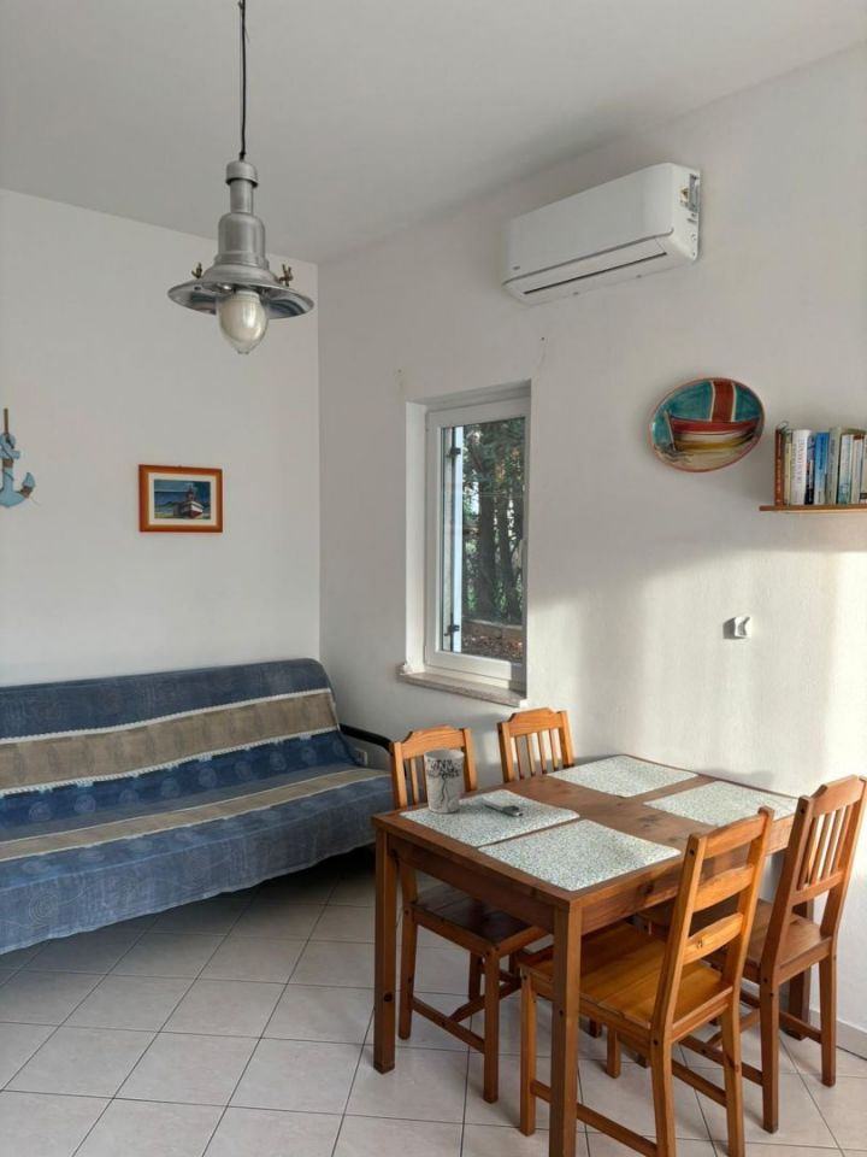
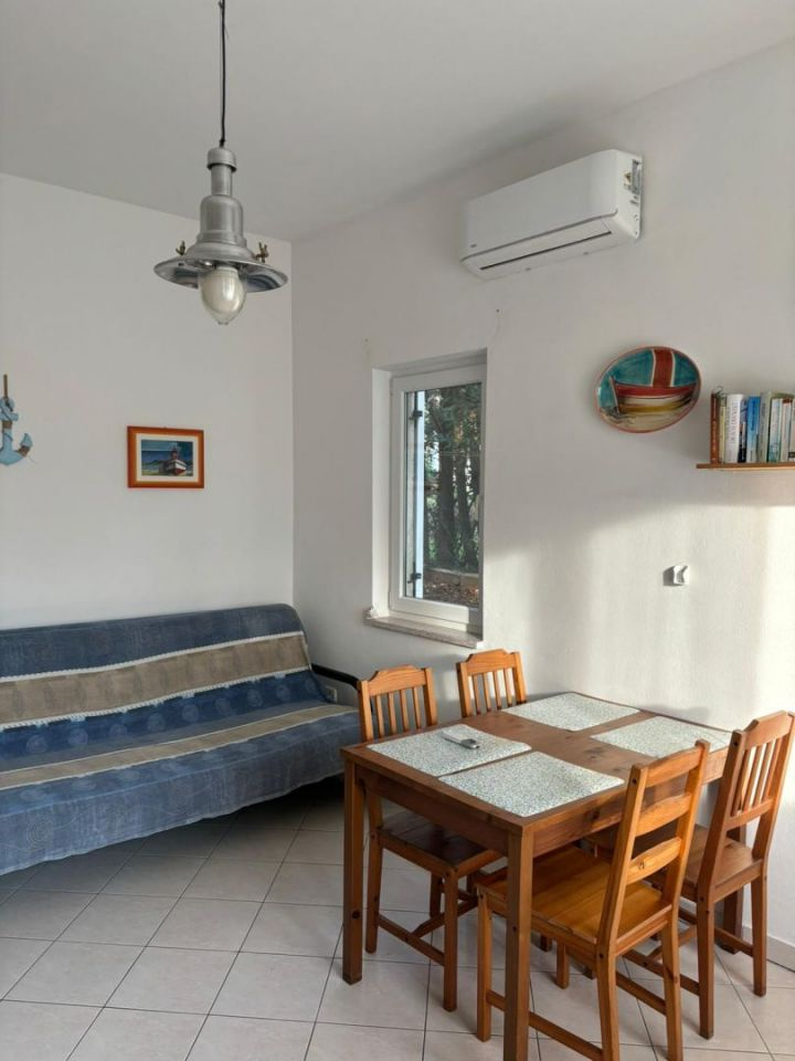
- cup (443, 781)
